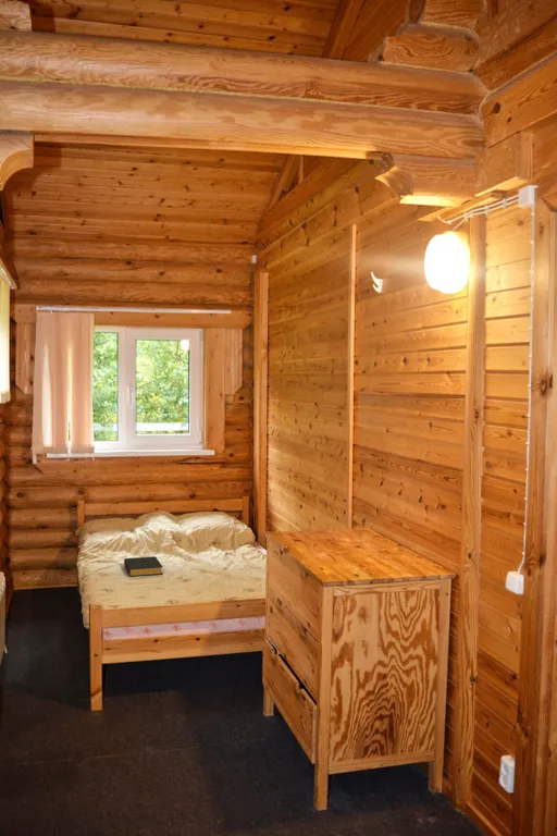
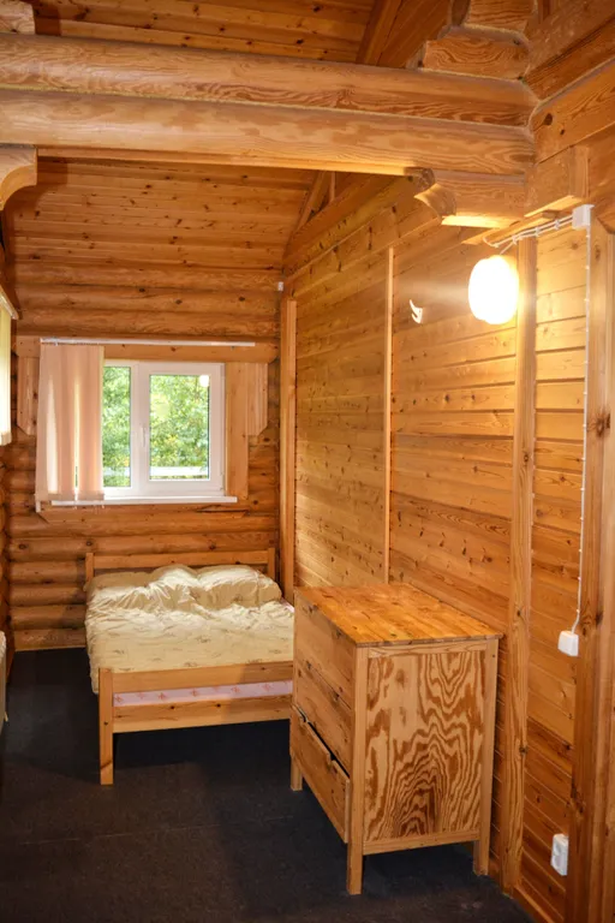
- hardback book (143, 566)
